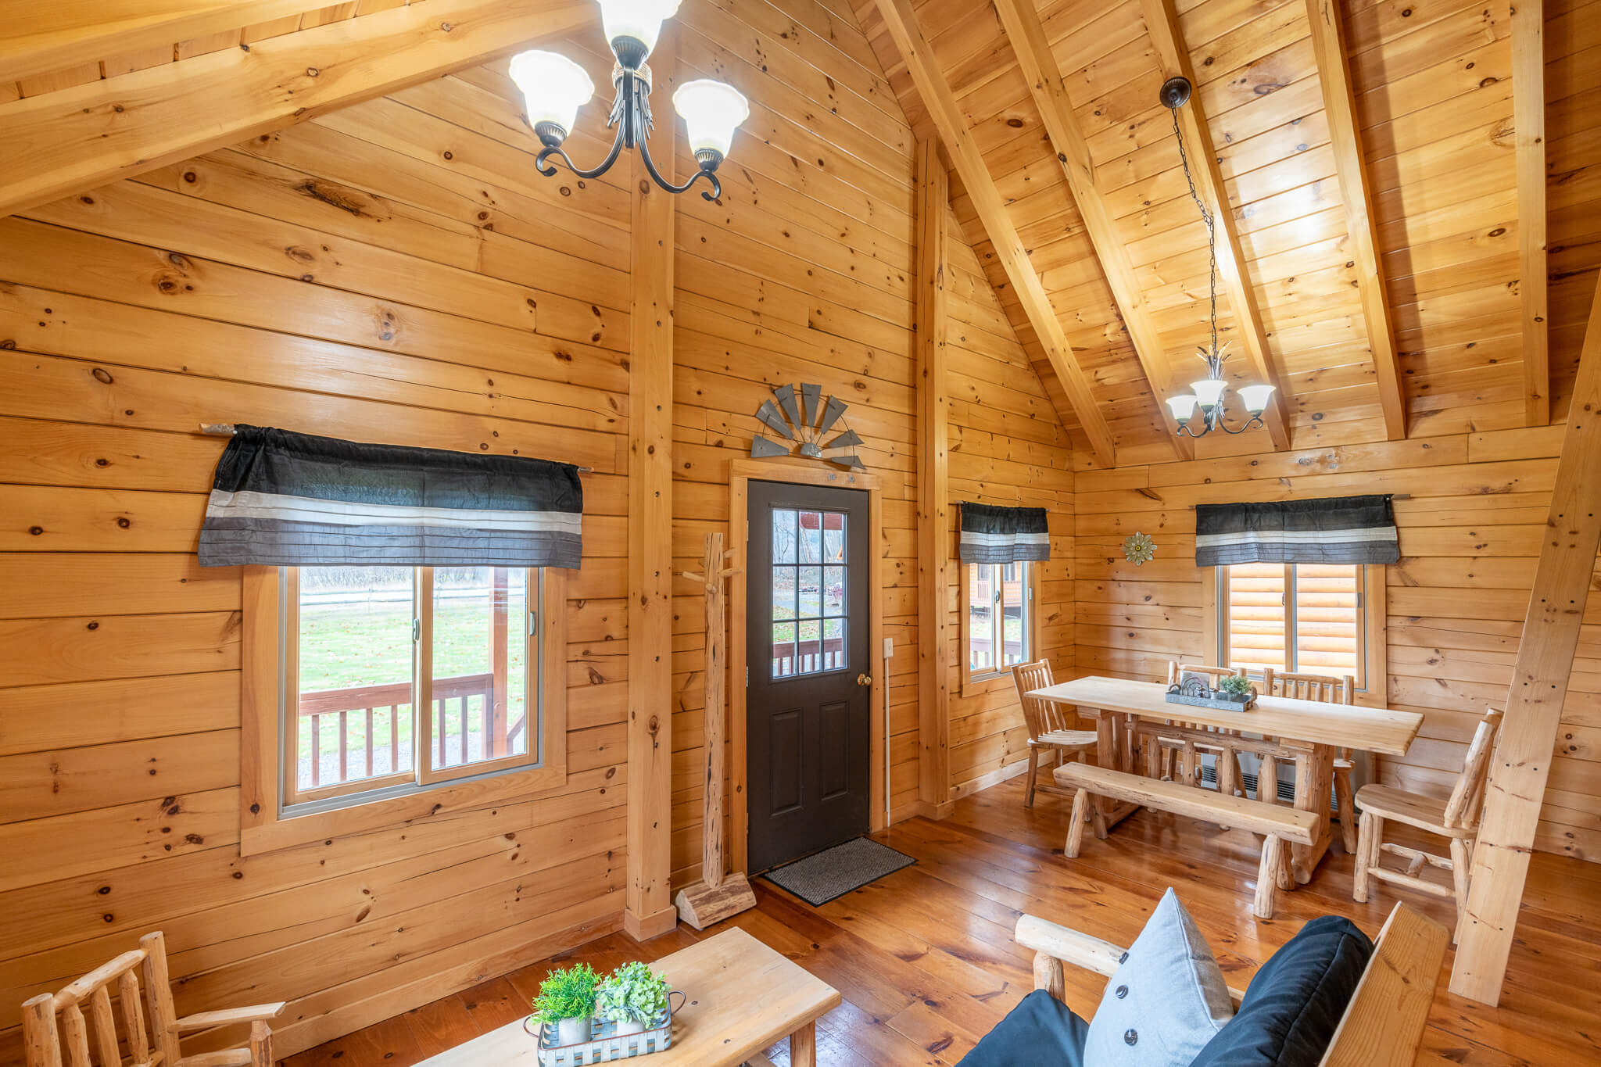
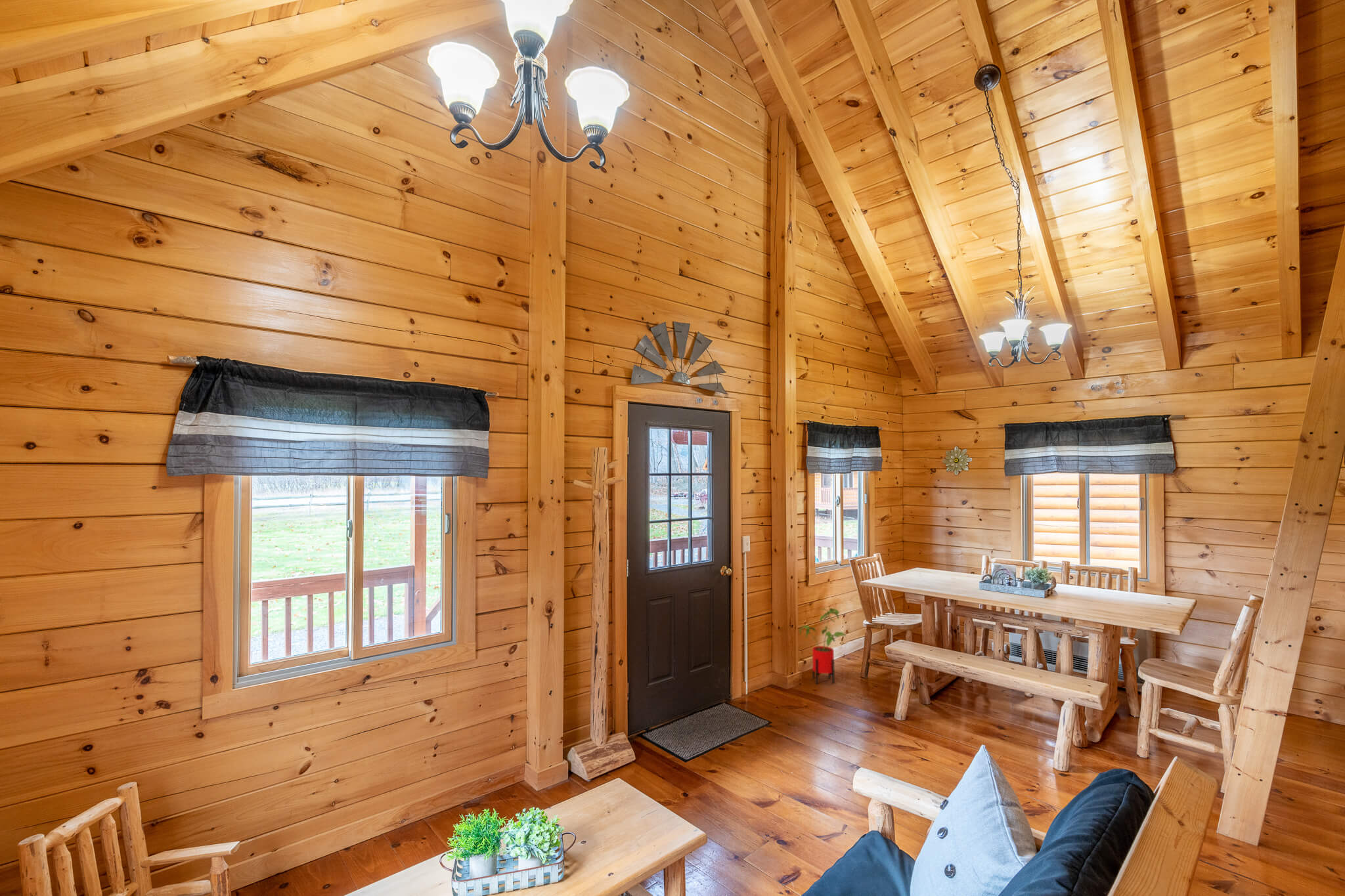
+ house plant (824, 645)
